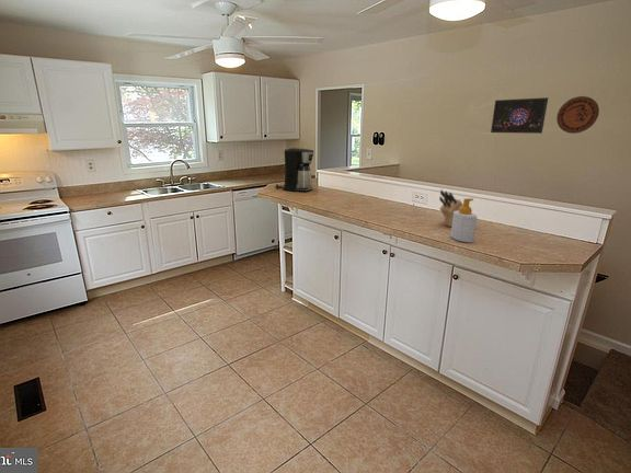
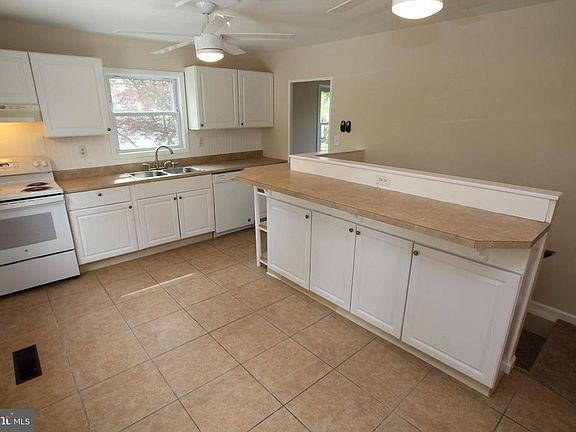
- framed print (517, 116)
- decorative plate (576, 115)
- soap bottle (463, 219)
- coffee maker (296, 169)
- knife block (456, 207)
